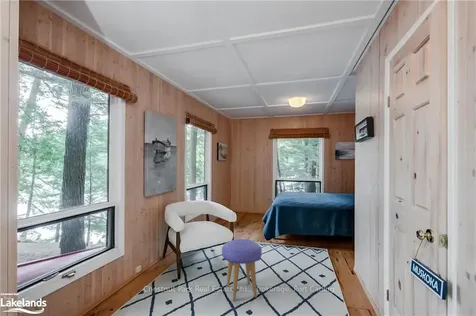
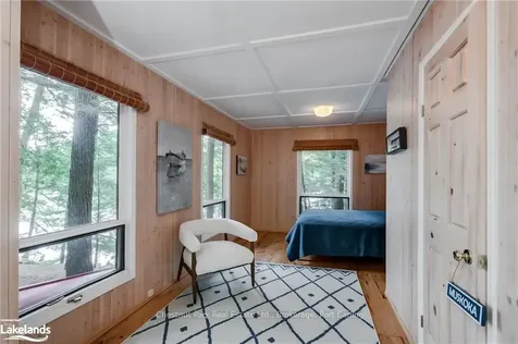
- stool (239, 267)
